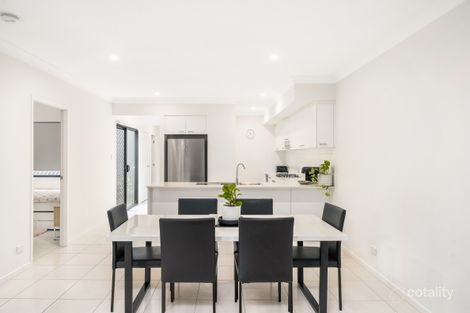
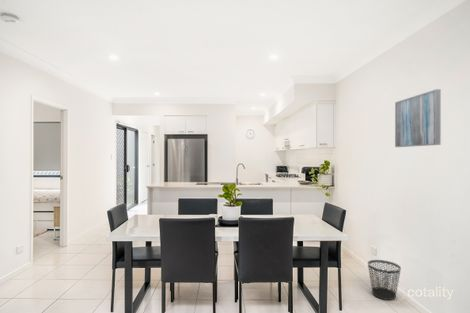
+ wastebasket (383, 280)
+ wall art (415, 121)
